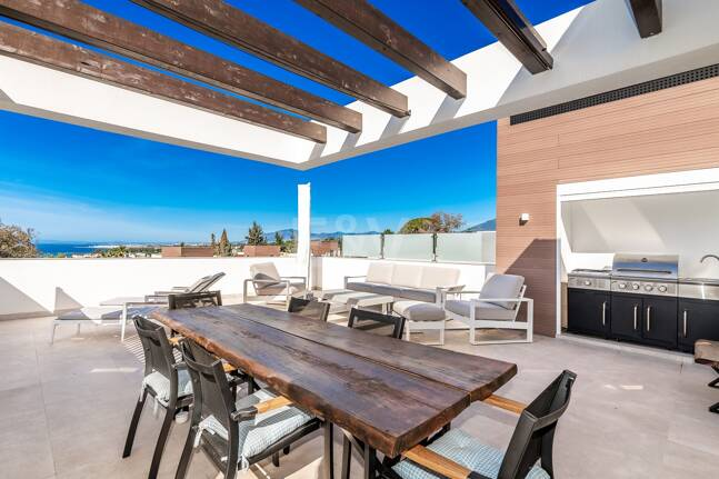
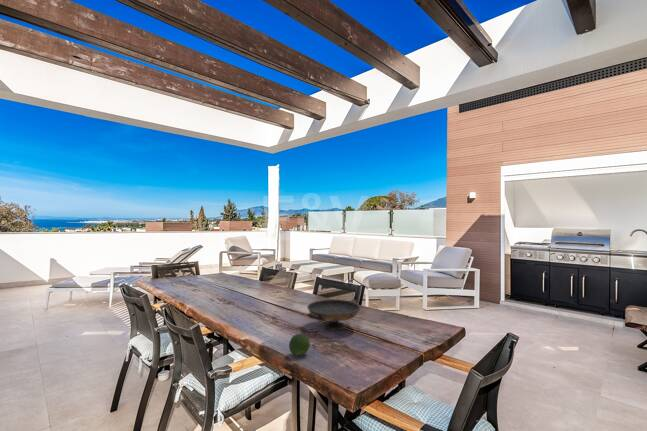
+ decorative bowl (333, 316)
+ fruit (299, 344)
